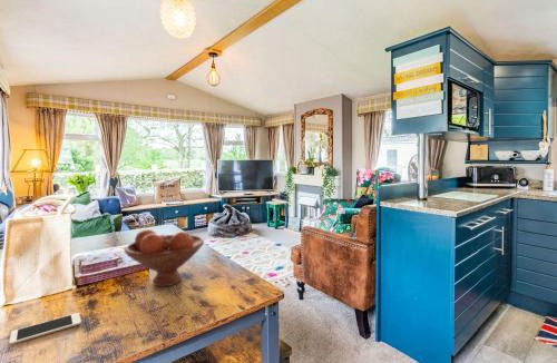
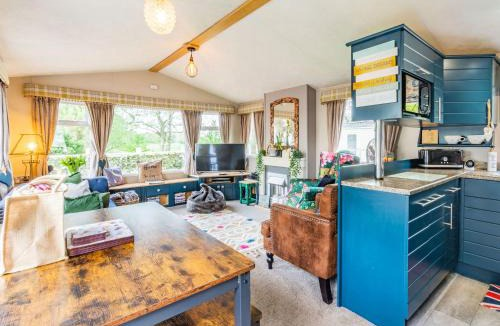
- cell phone (47, 327)
- fruit bowl (166, 255)
